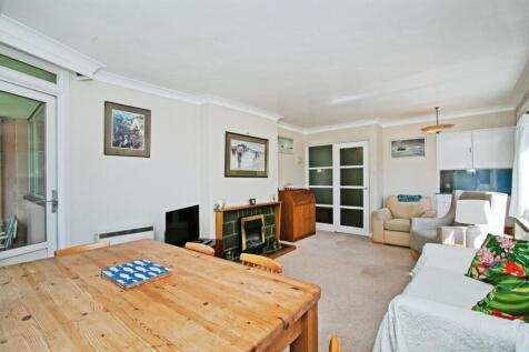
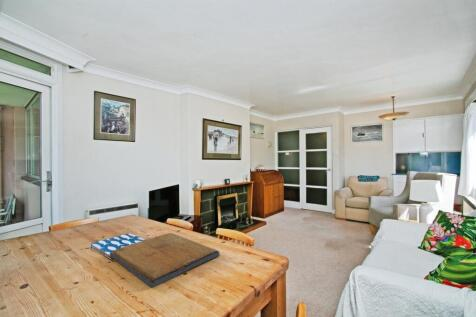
+ religious icon (164, 252)
